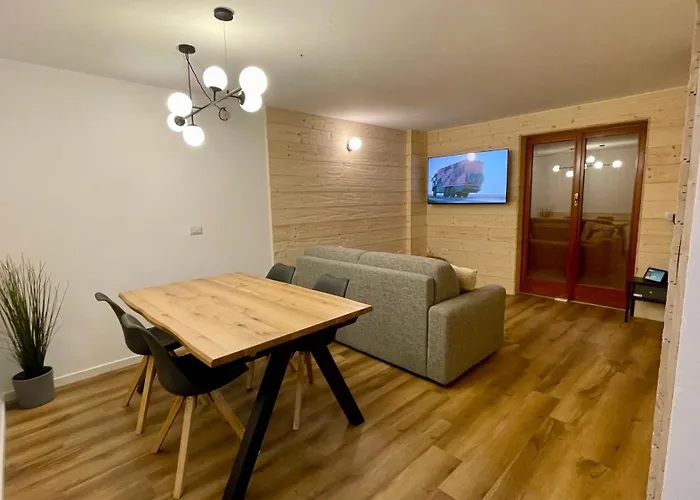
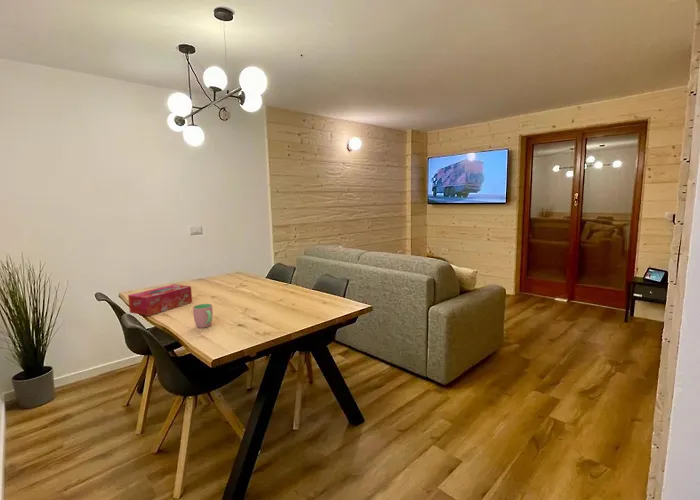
+ cup (204, 316)
+ tissue box (161, 298)
